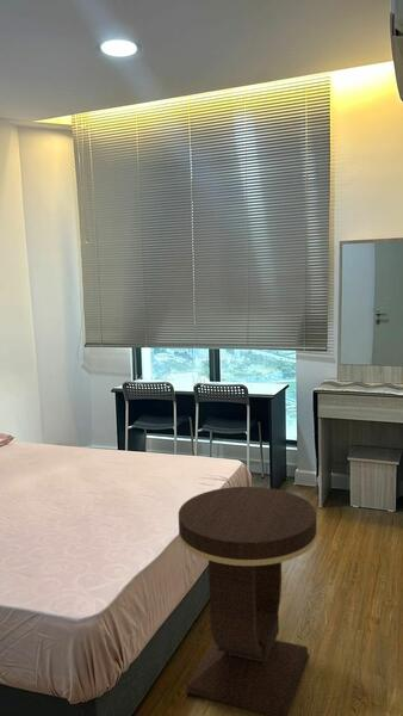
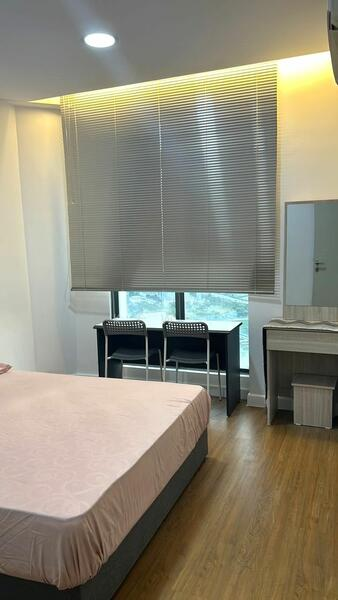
- side table (248, 593)
